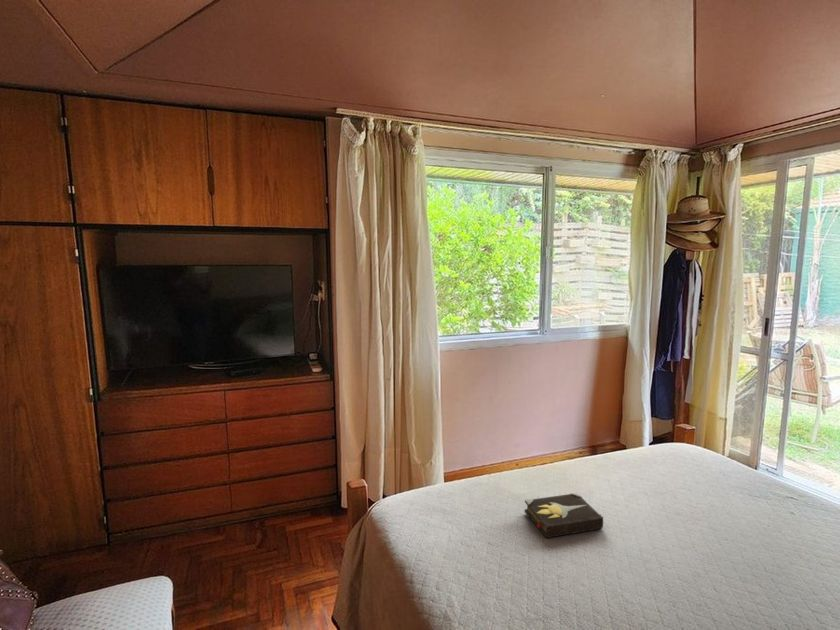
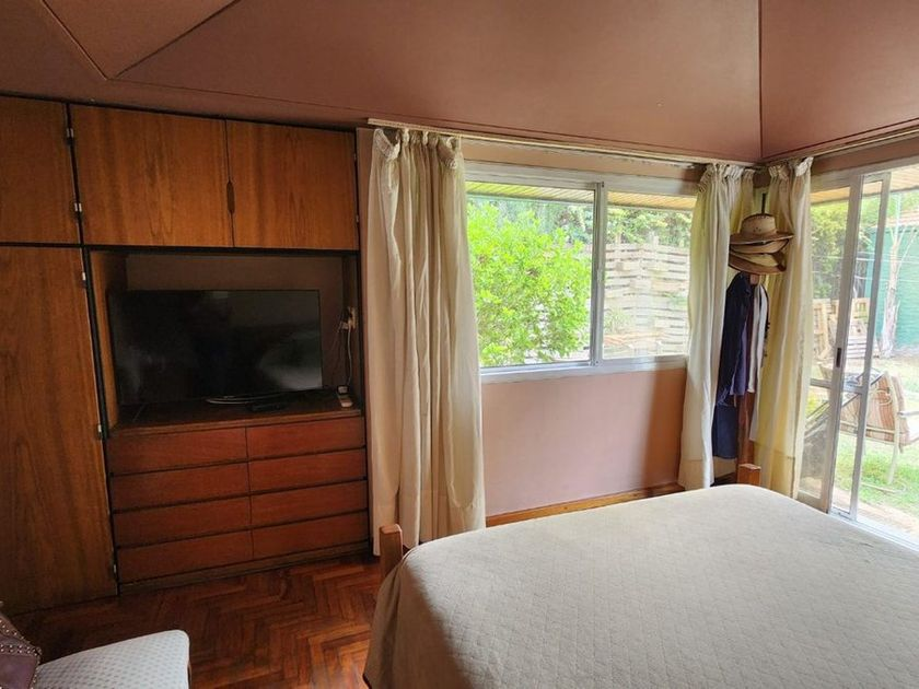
- hardback book (562, 513)
